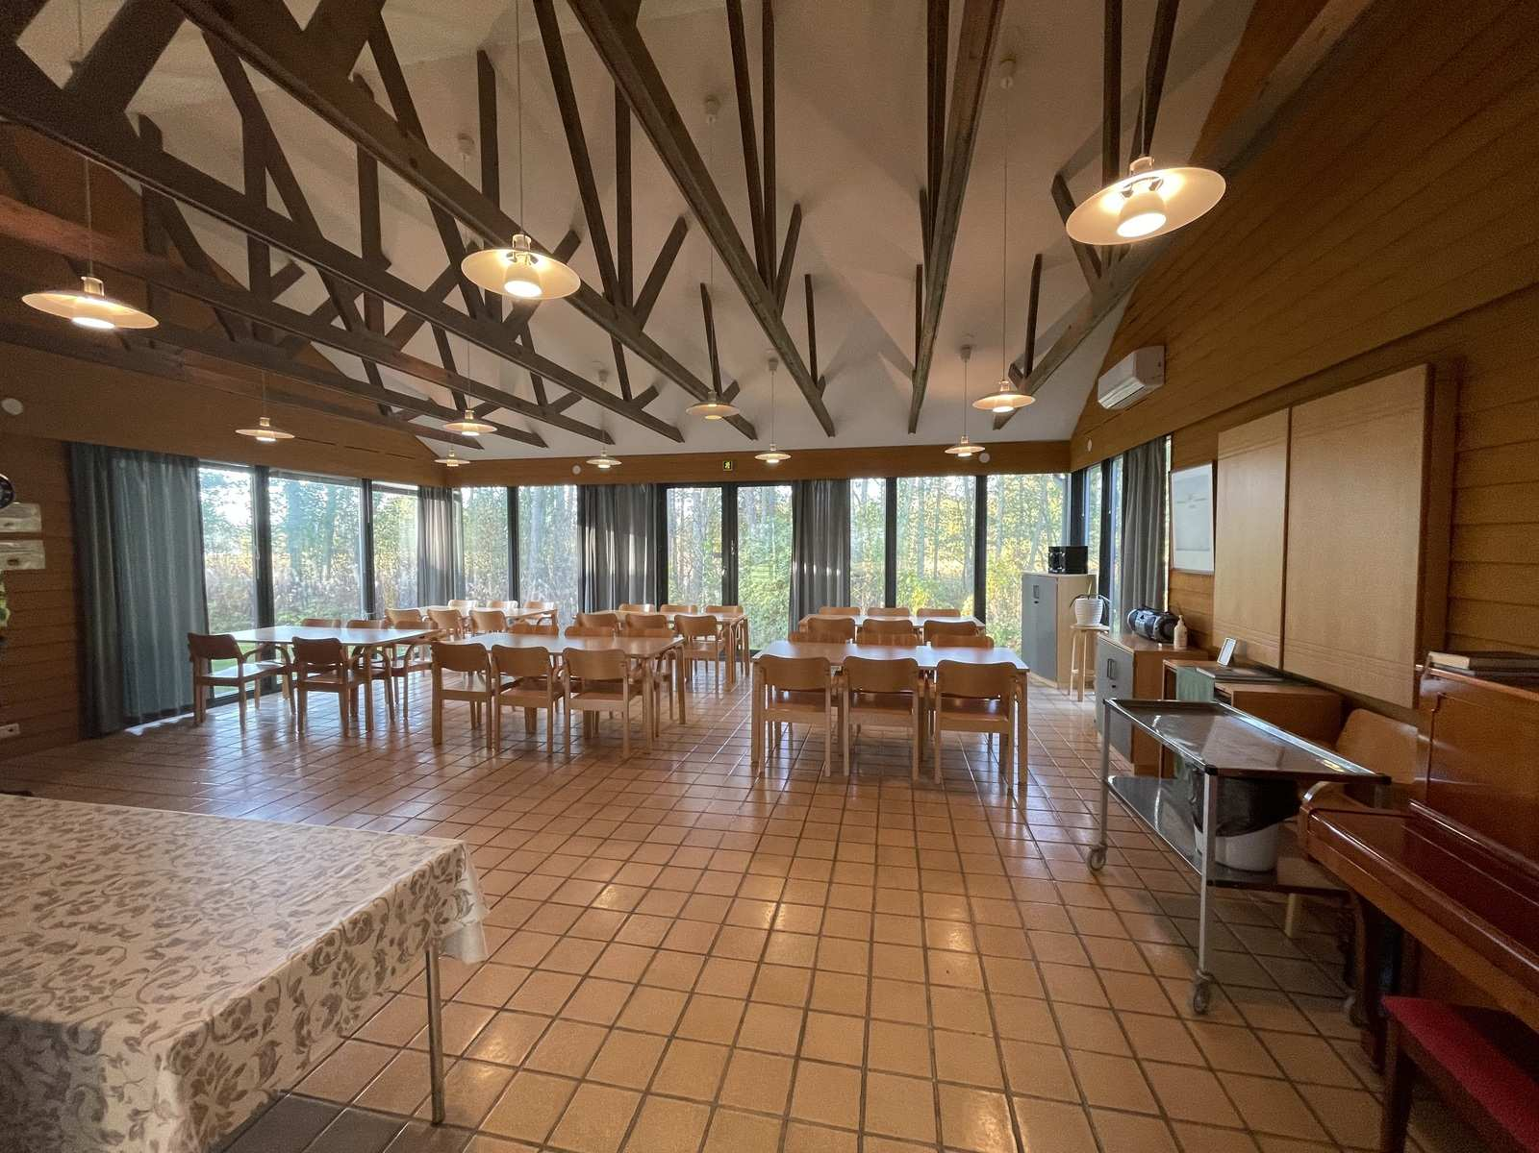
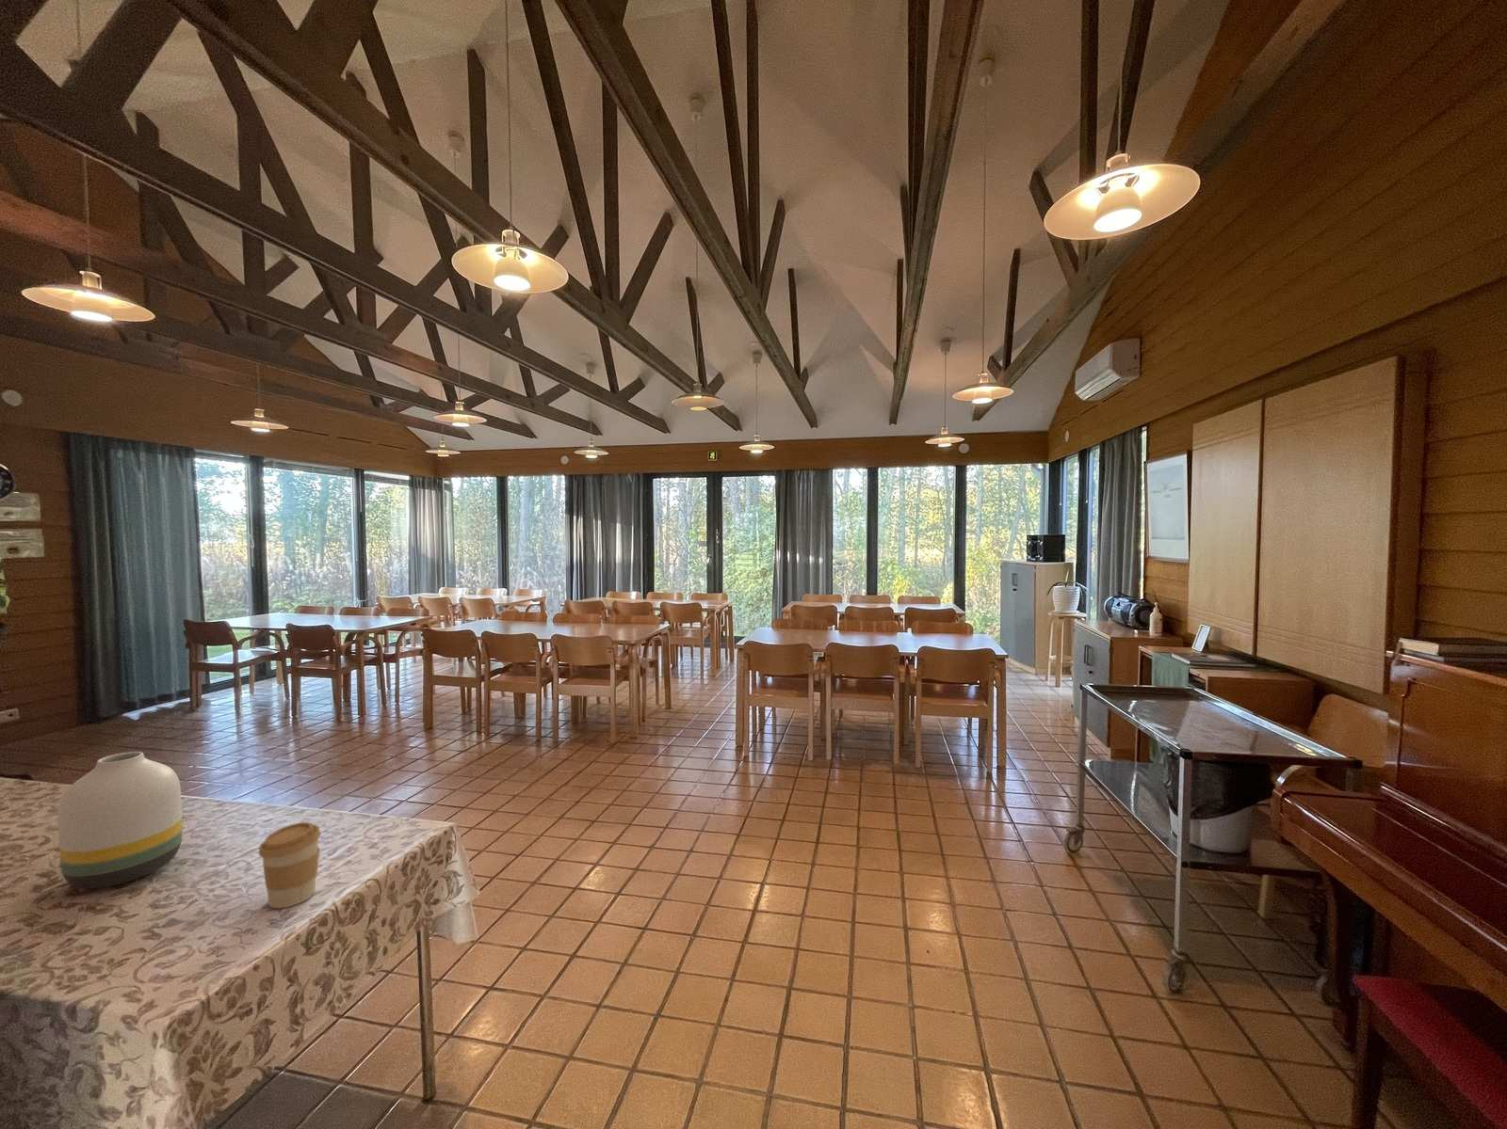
+ coffee cup (291, 863)
+ vase (122, 815)
